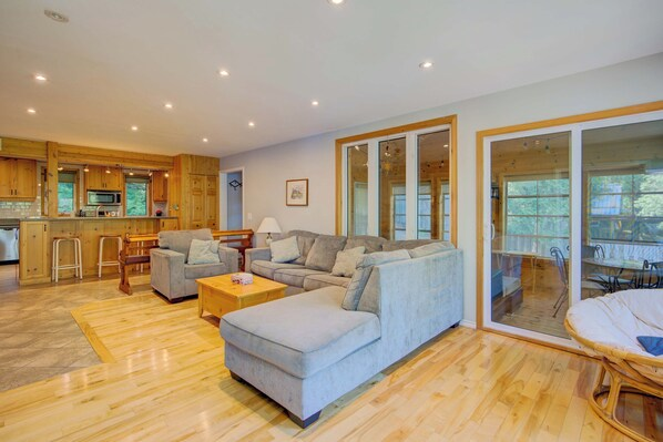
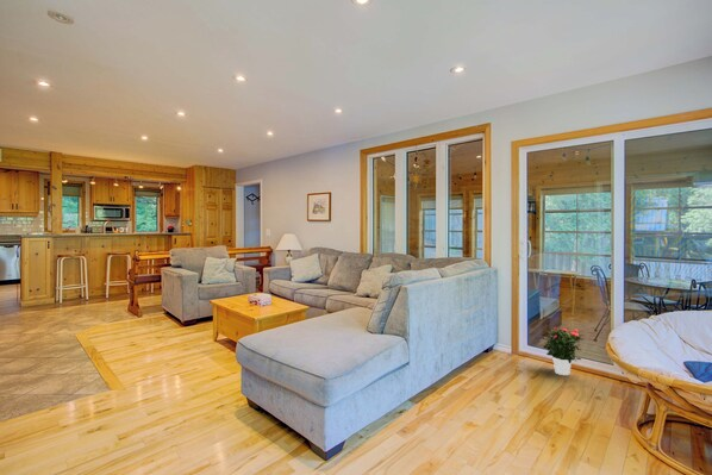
+ potted flower (563, 350)
